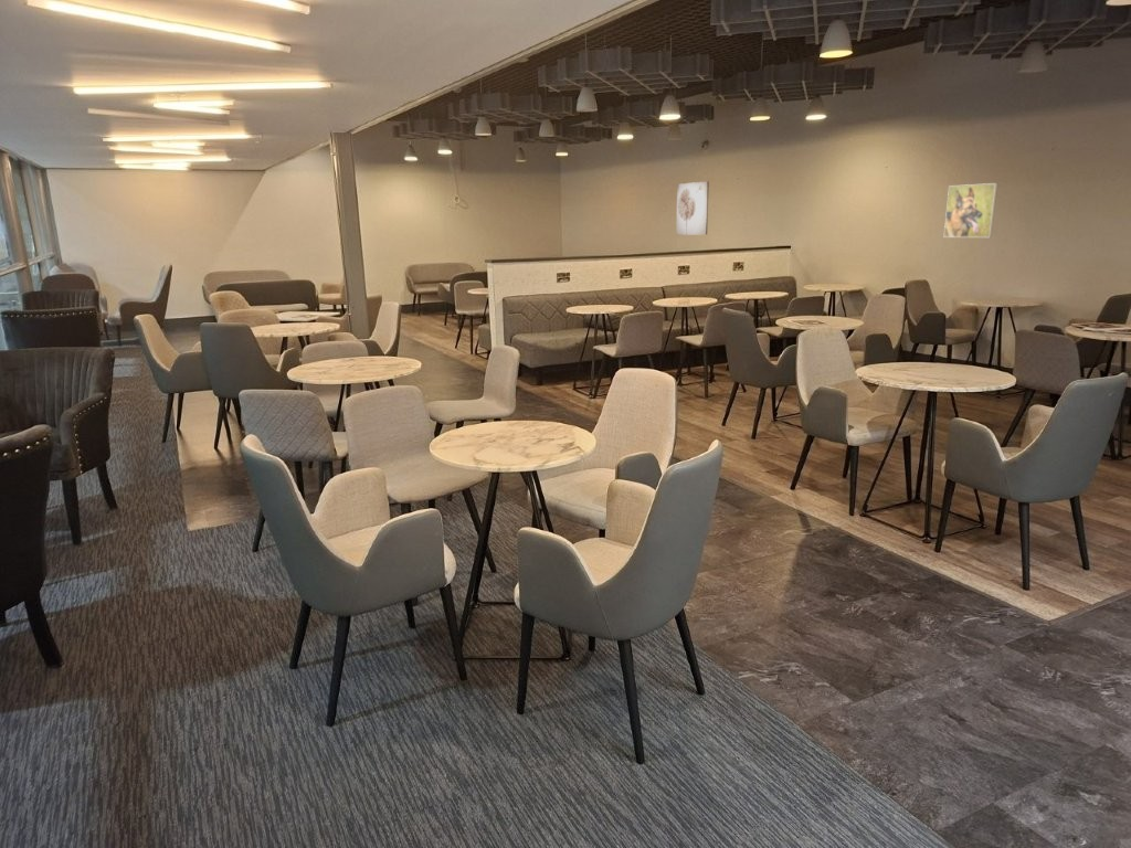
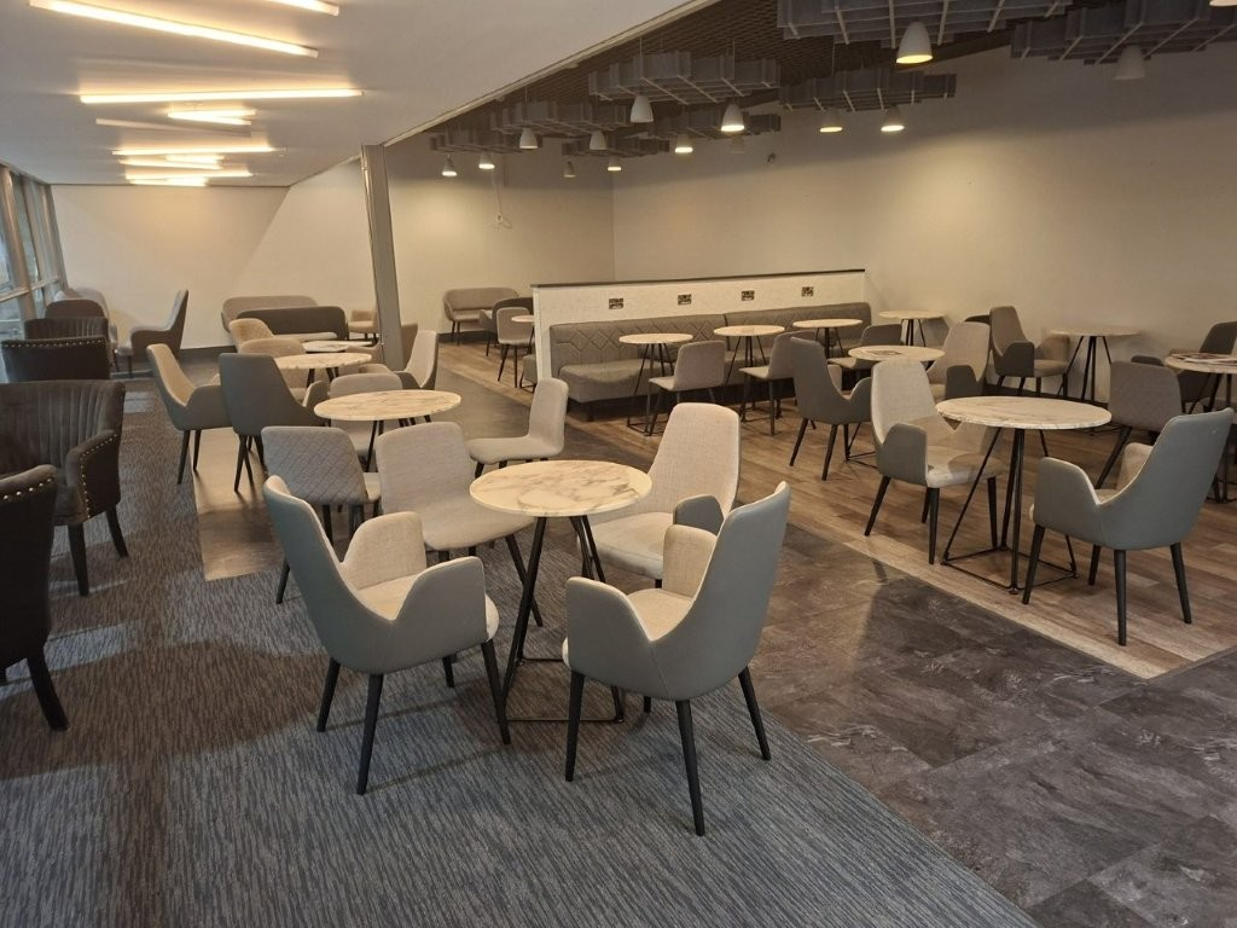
- wall art (691, 209)
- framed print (970, 211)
